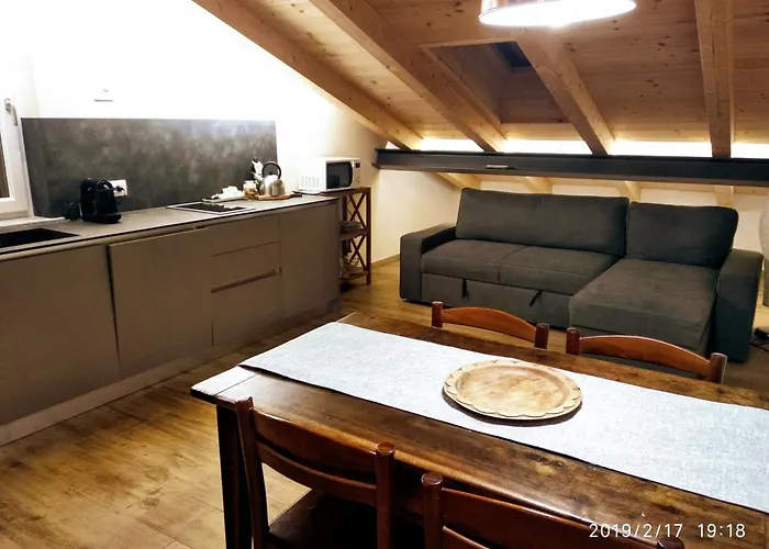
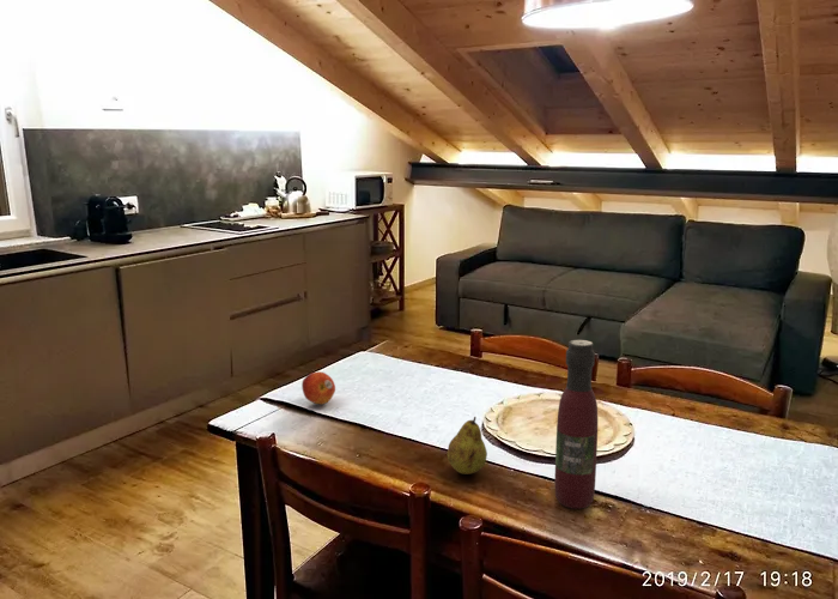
+ fruit (466, 443)
+ fruit (318, 388)
+ wine bottle (577, 423)
